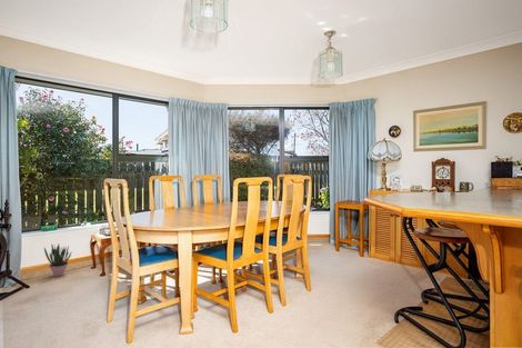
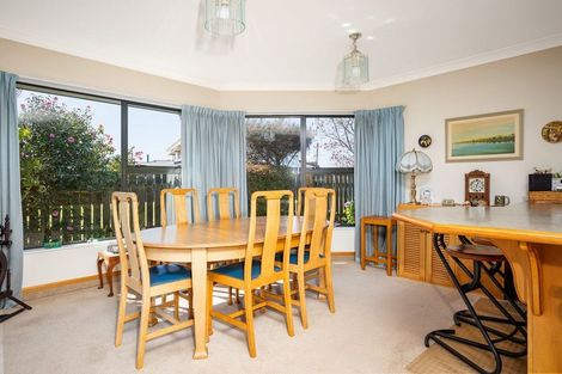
- potted plant (58, 259)
